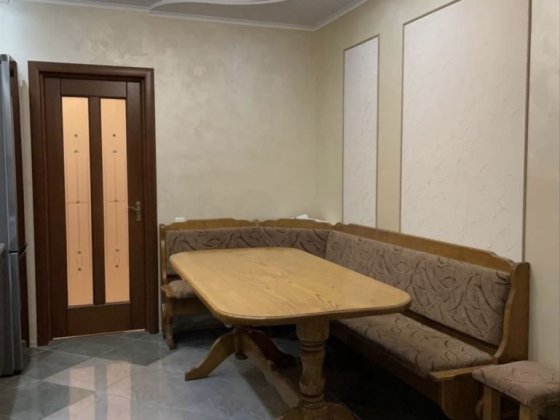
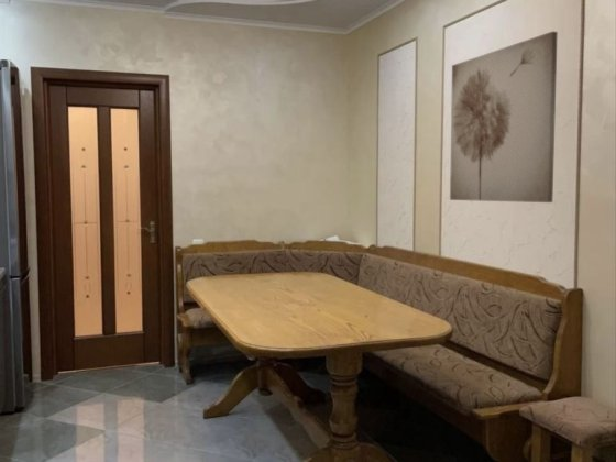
+ wall art (496, 127)
